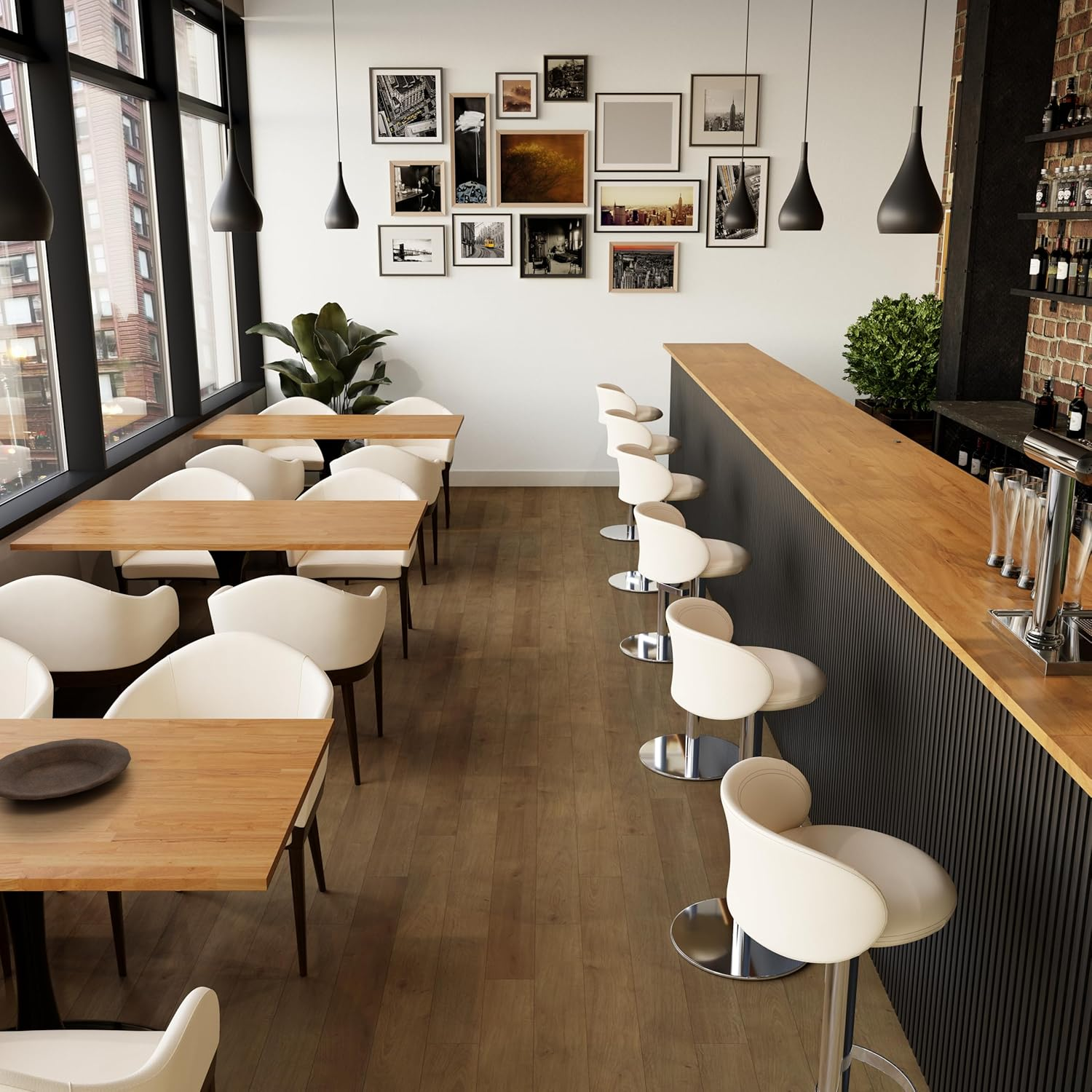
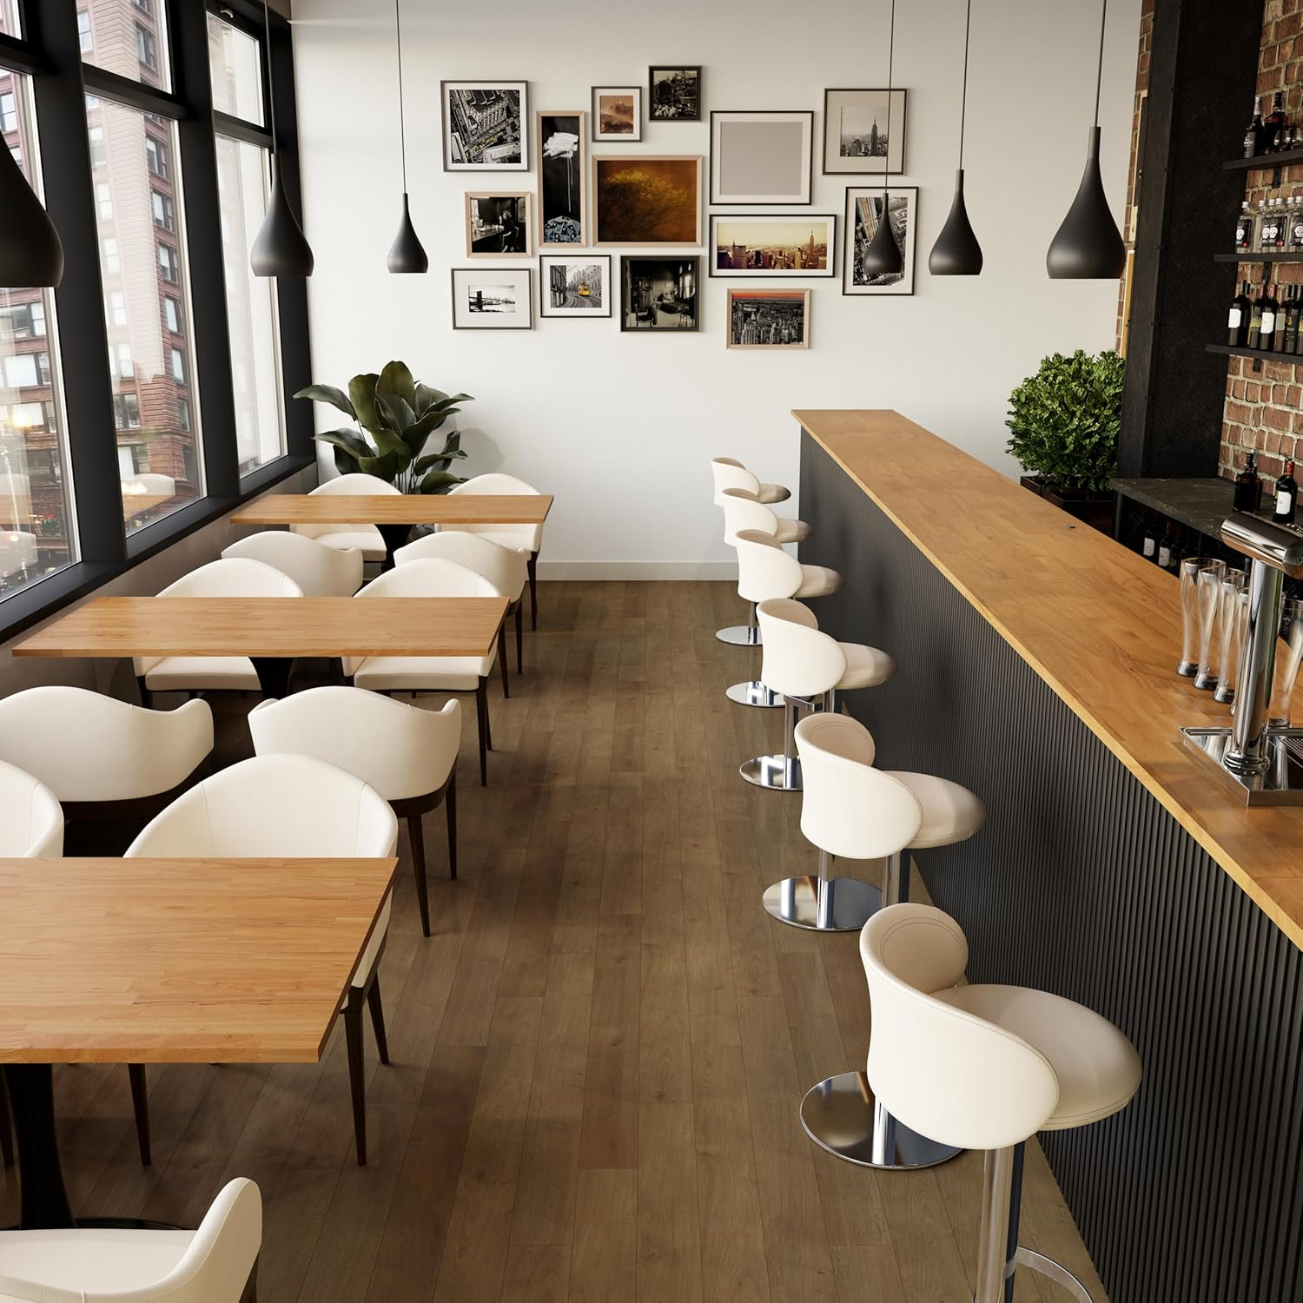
- plate (58, 772)
